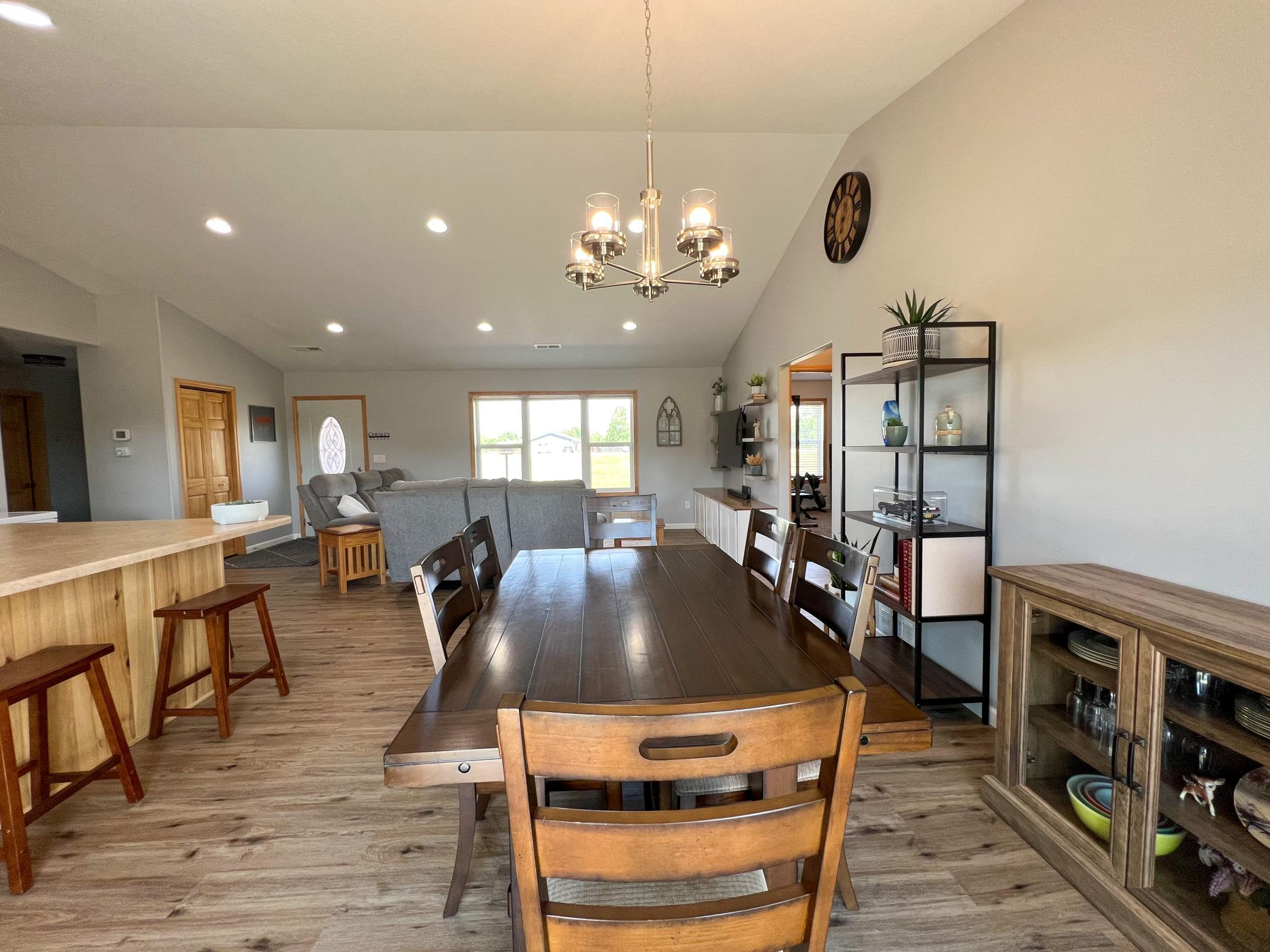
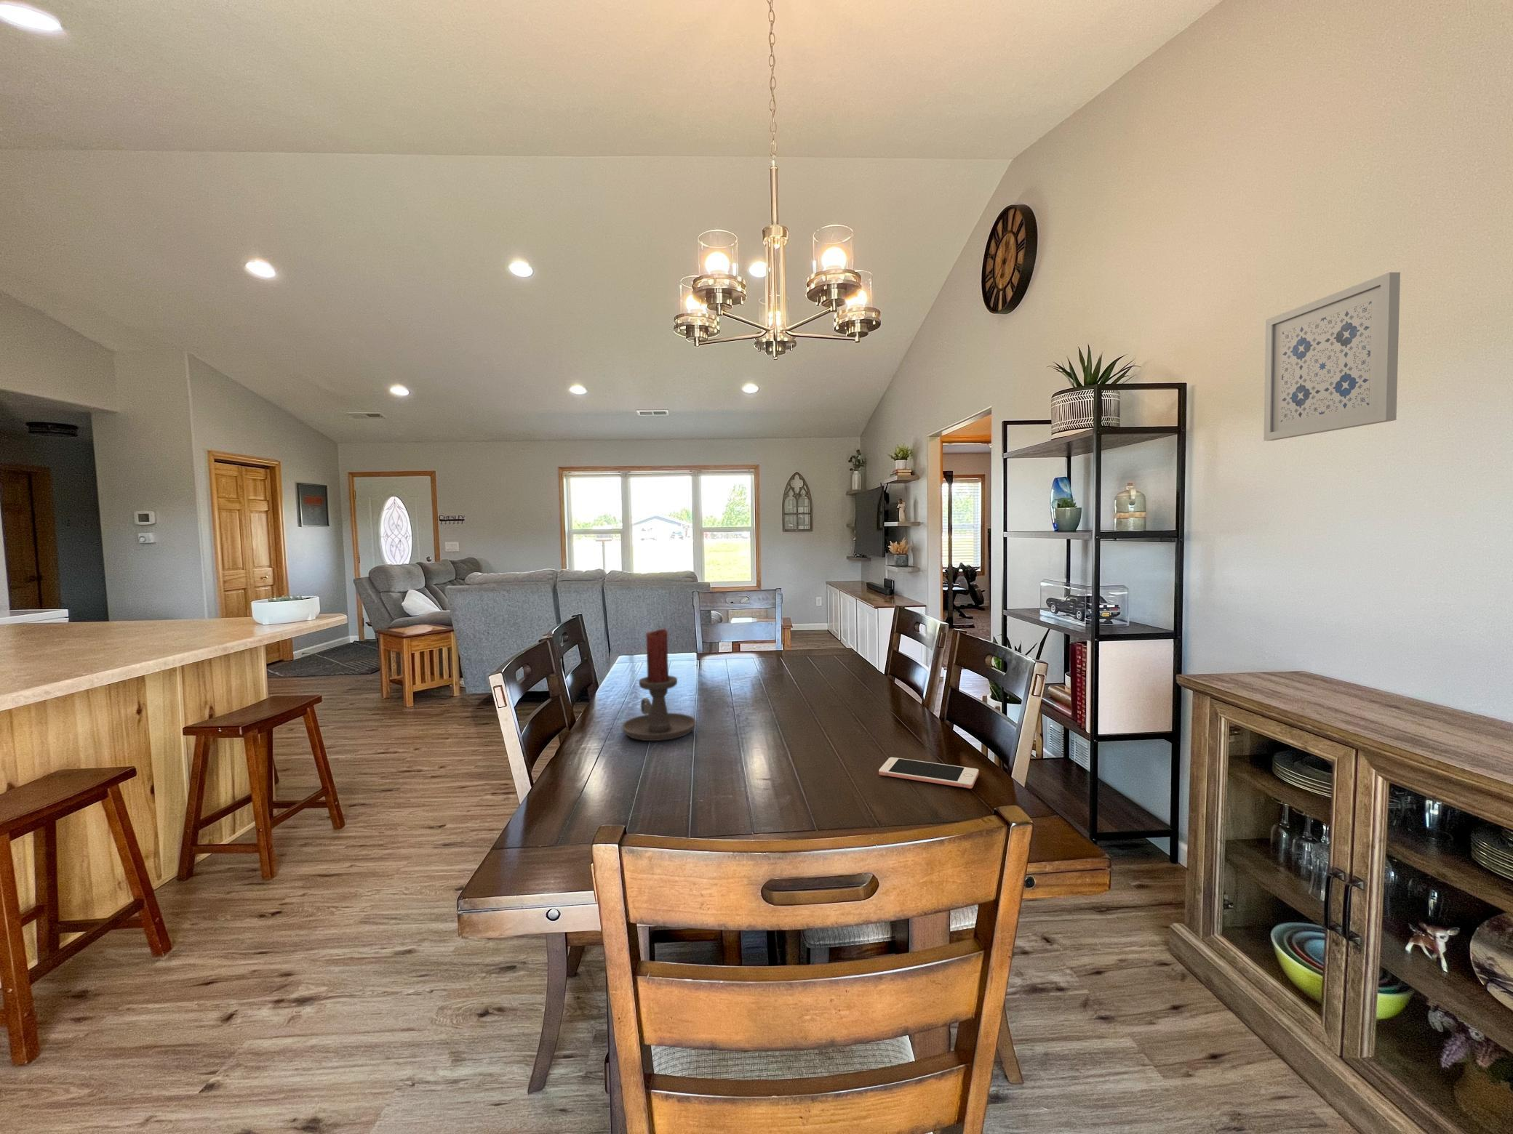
+ candle holder (655, 678)
+ wall art (1325, 364)
+ cell phone (928, 772)
